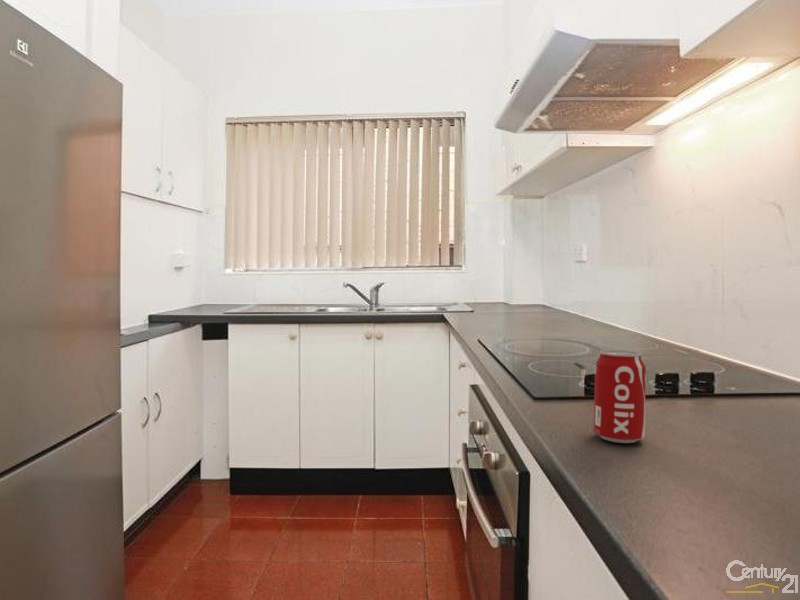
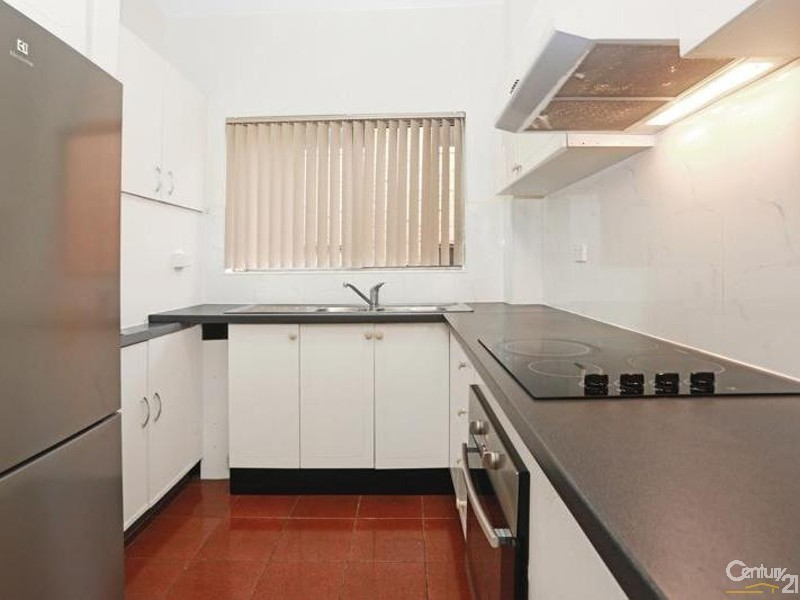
- beverage can (619, 395)
